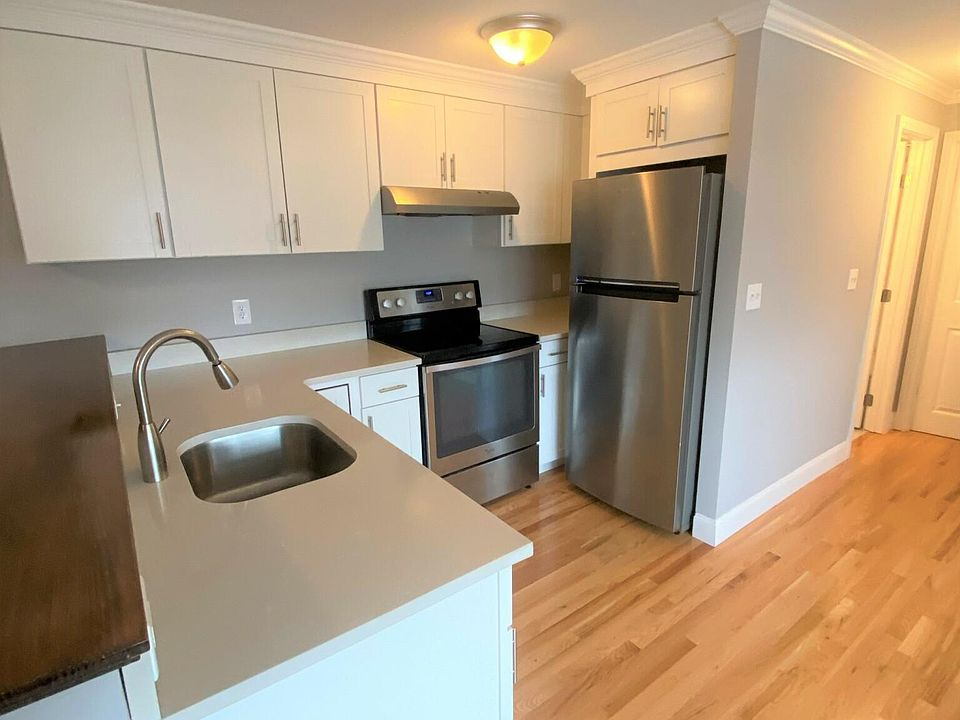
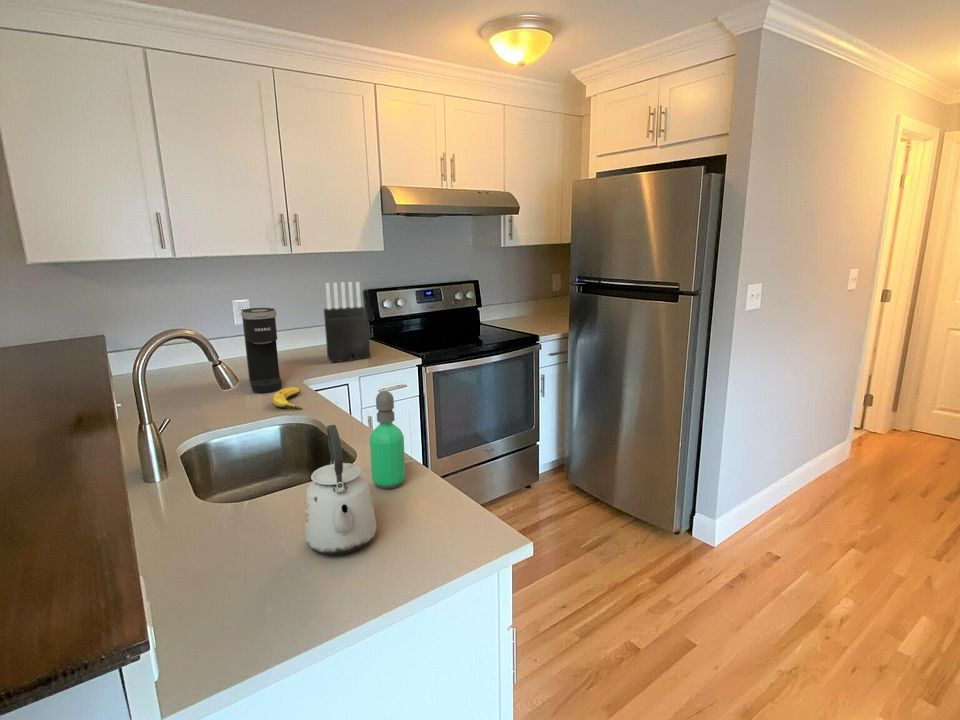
+ coffee maker (261, 347)
+ kettle (339, 492)
+ knife block (346, 321)
+ soap dispenser (386, 436)
+ banana (287, 398)
